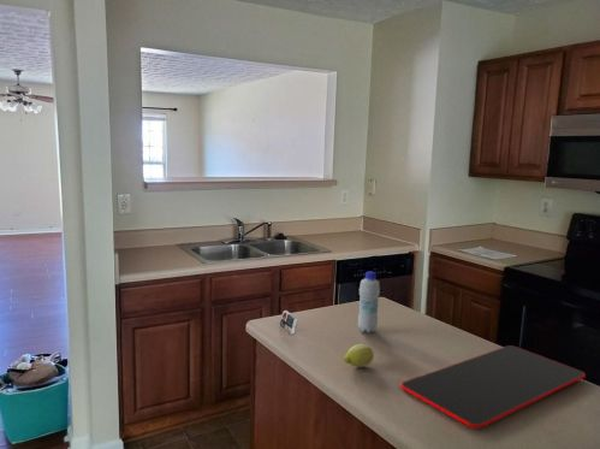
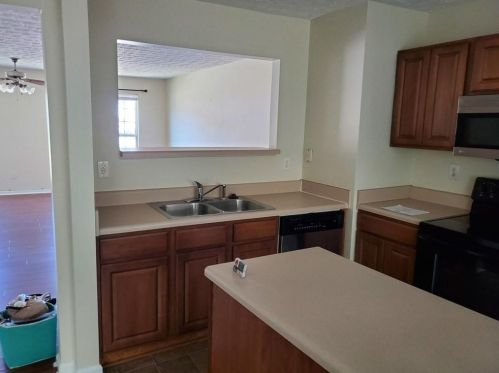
- fruit (358, 355)
- bottle (368, 301)
- cutting board (495, 380)
